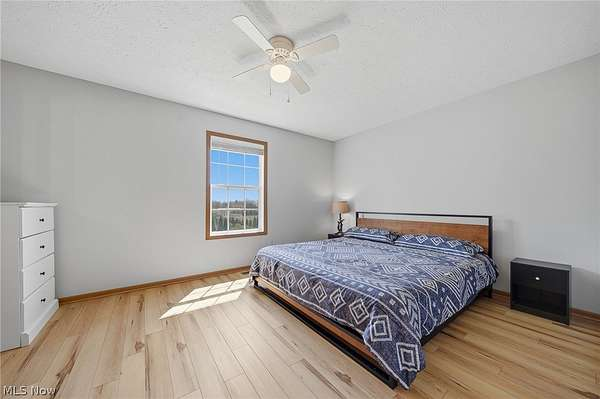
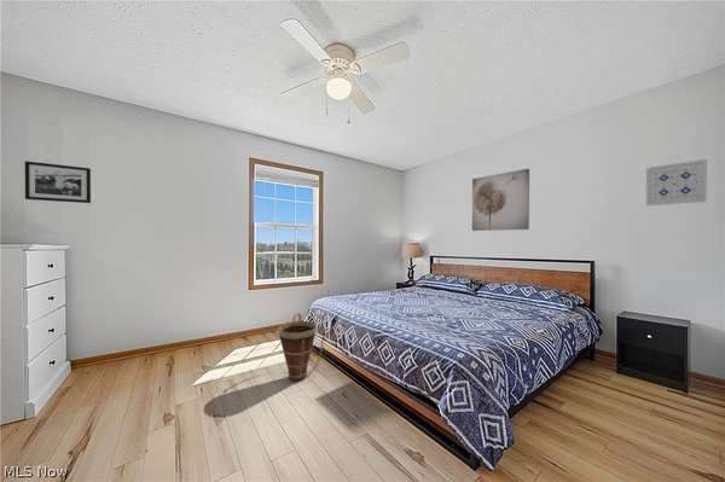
+ wall art (498, 202)
+ wall art (674, 184)
+ basket (302, 344)
+ picture frame (59, 182)
